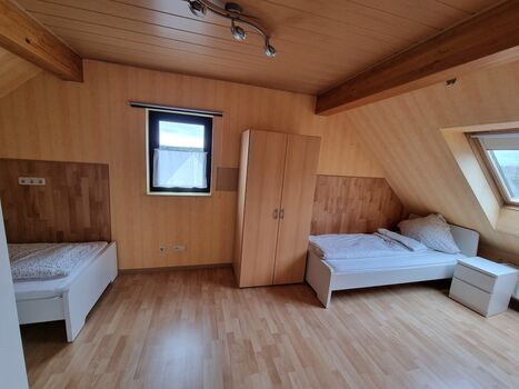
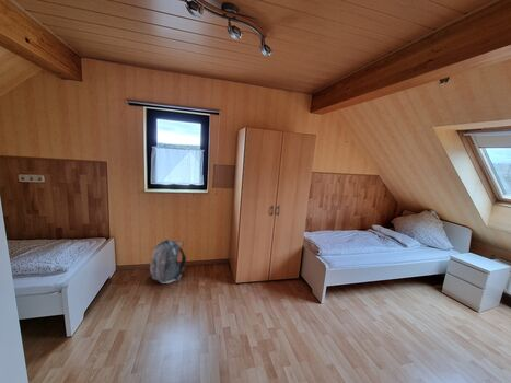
+ backpack (167, 258)
